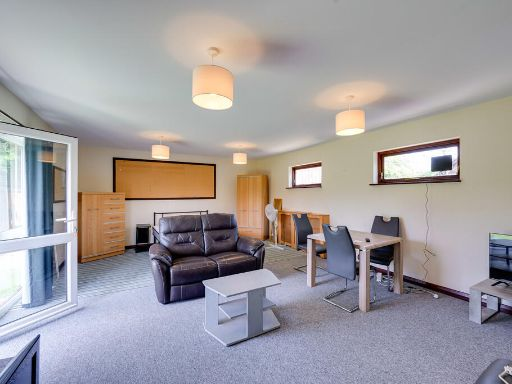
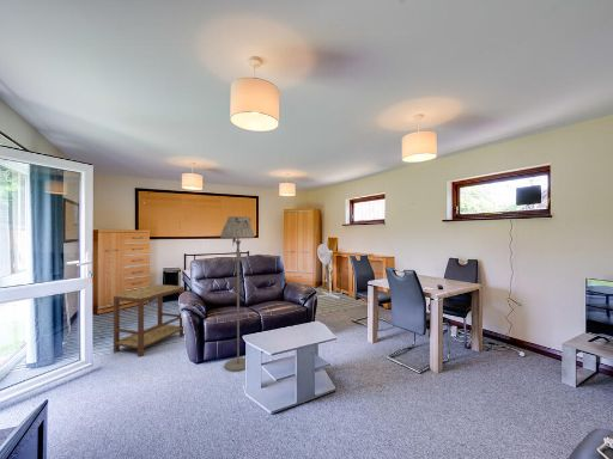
+ floor lamp (237, 290)
+ side table (158, 317)
